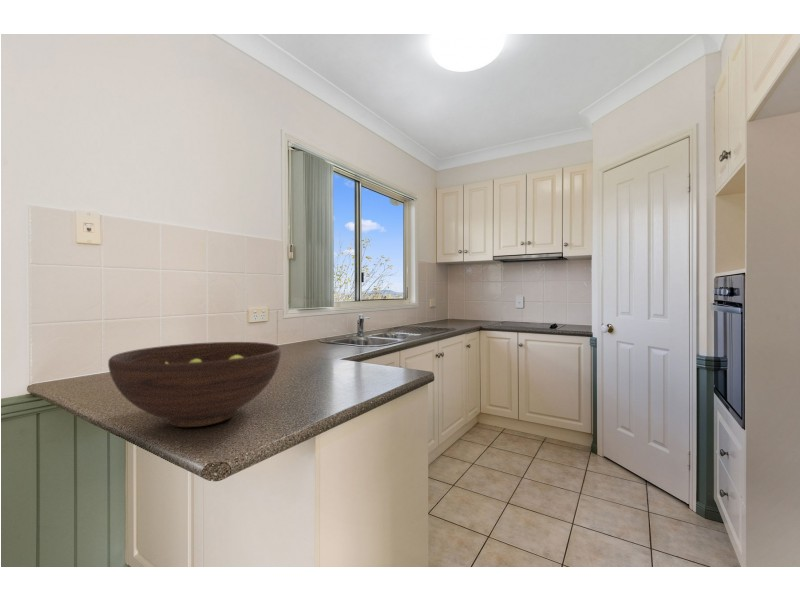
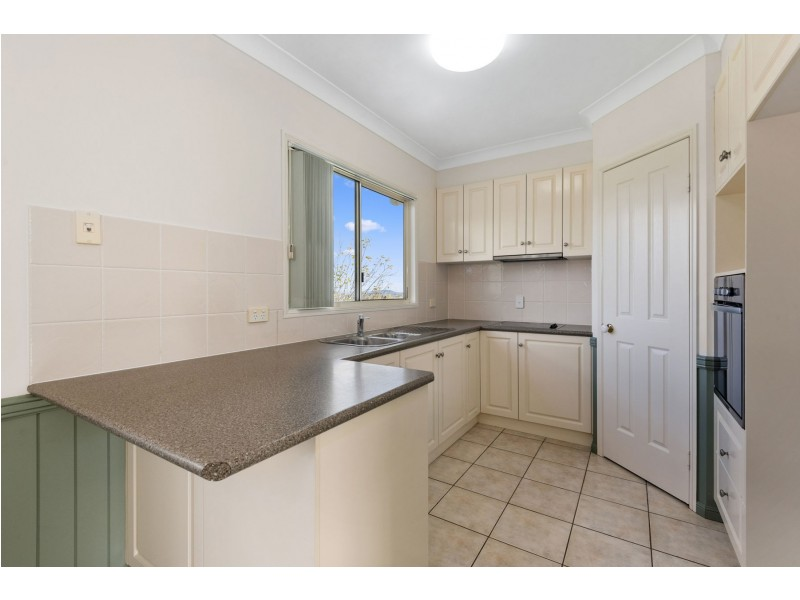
- fruit bowl (203, 384)
